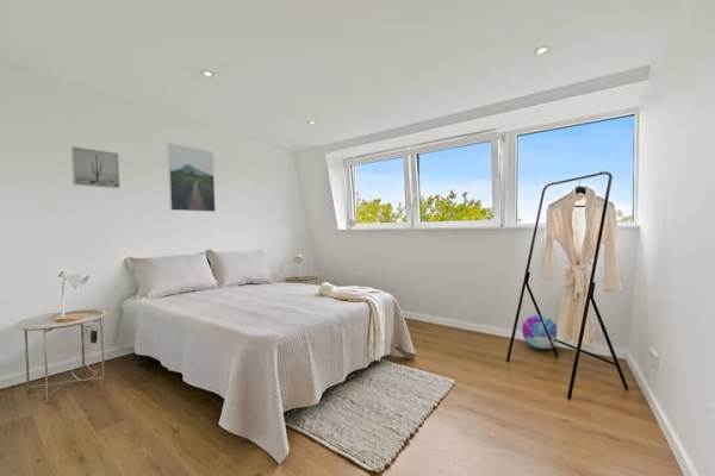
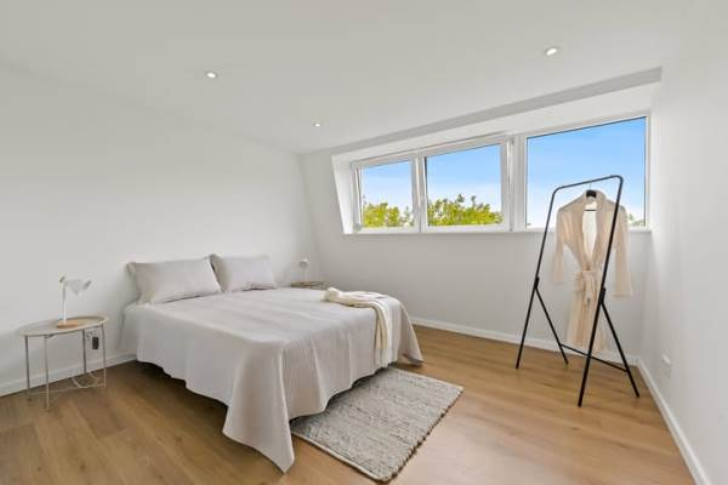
- wall art (97, 168)
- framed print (192, 178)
- decorative ball (540, 331)
